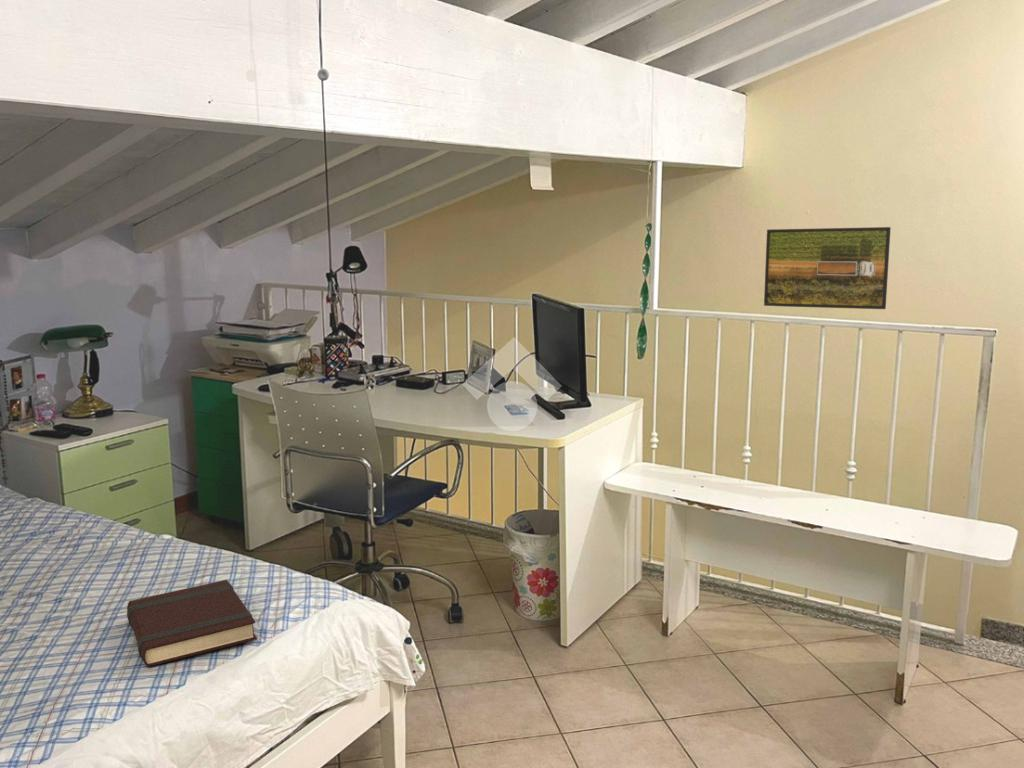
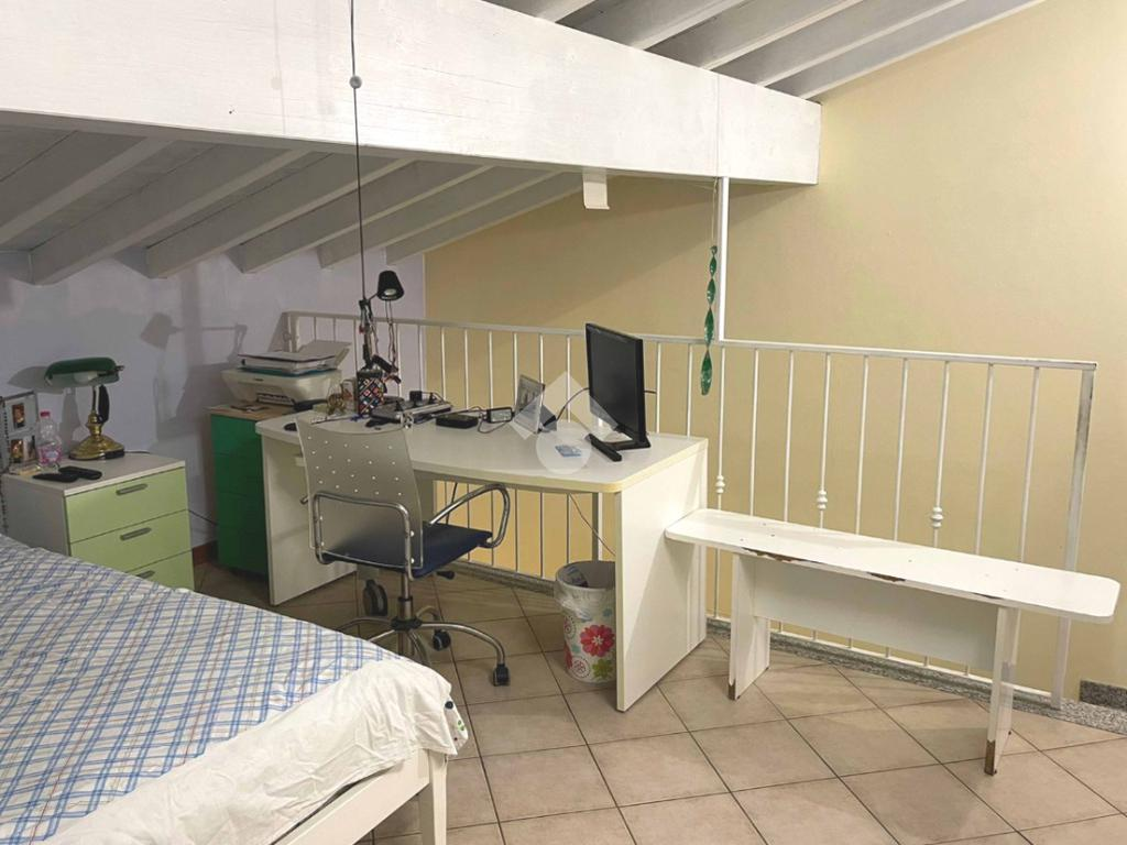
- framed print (824, 268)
- book (189, 620)
